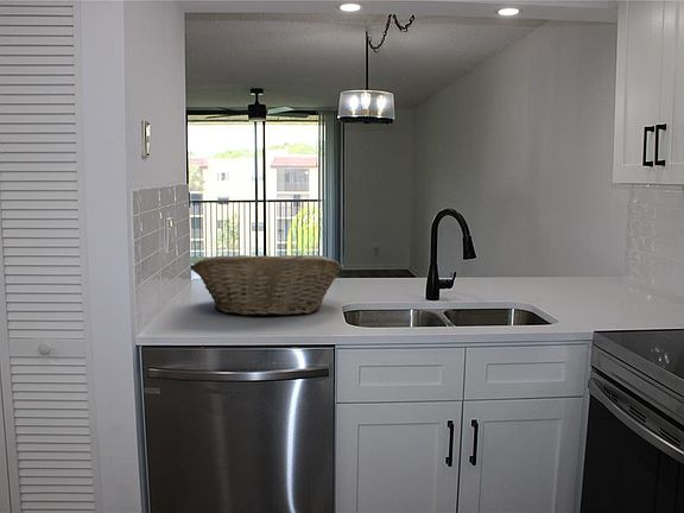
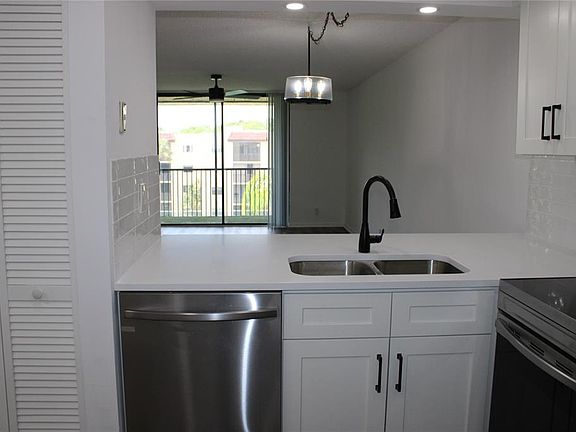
- fruit basket (267, 279)
